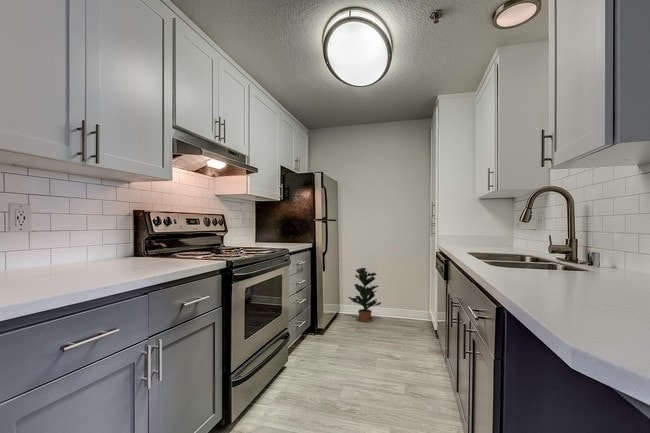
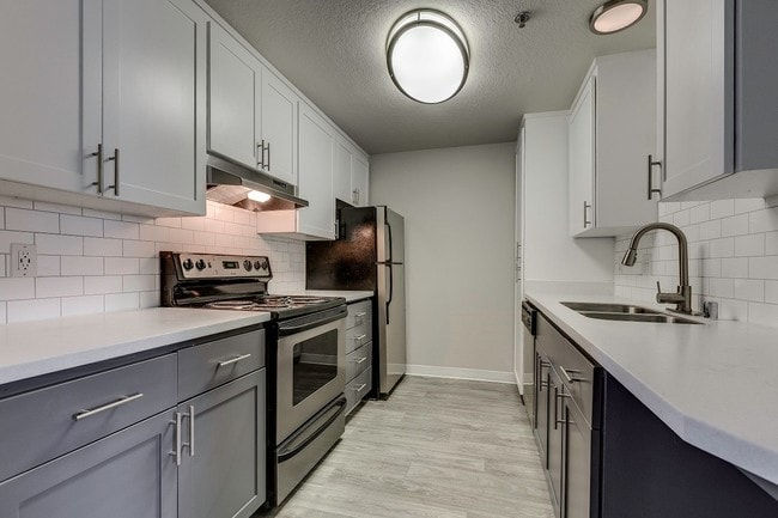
- potted plant (365, 293)
